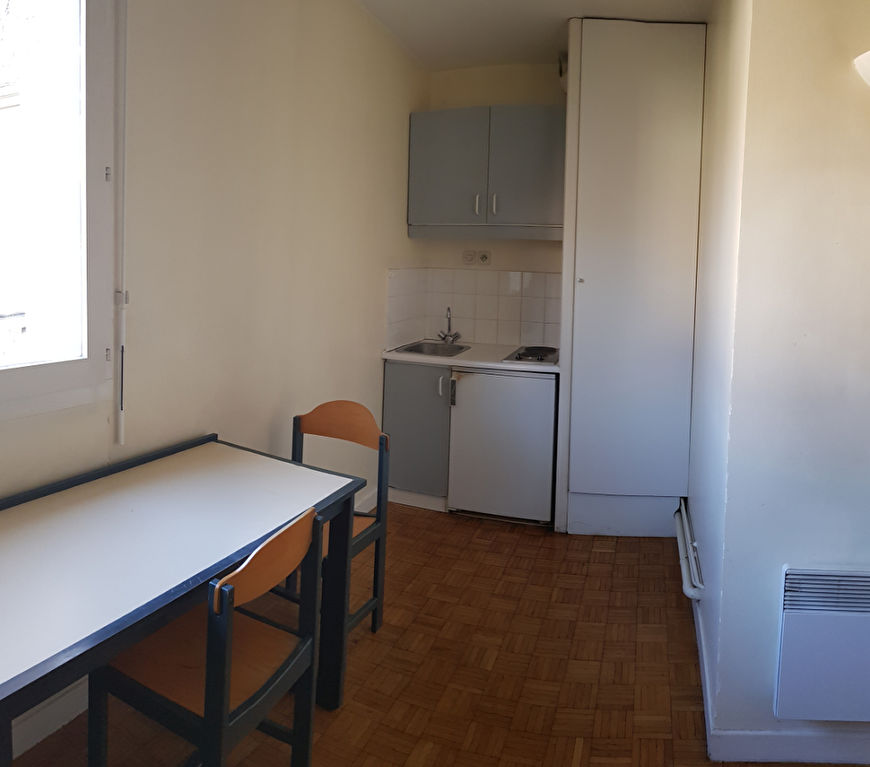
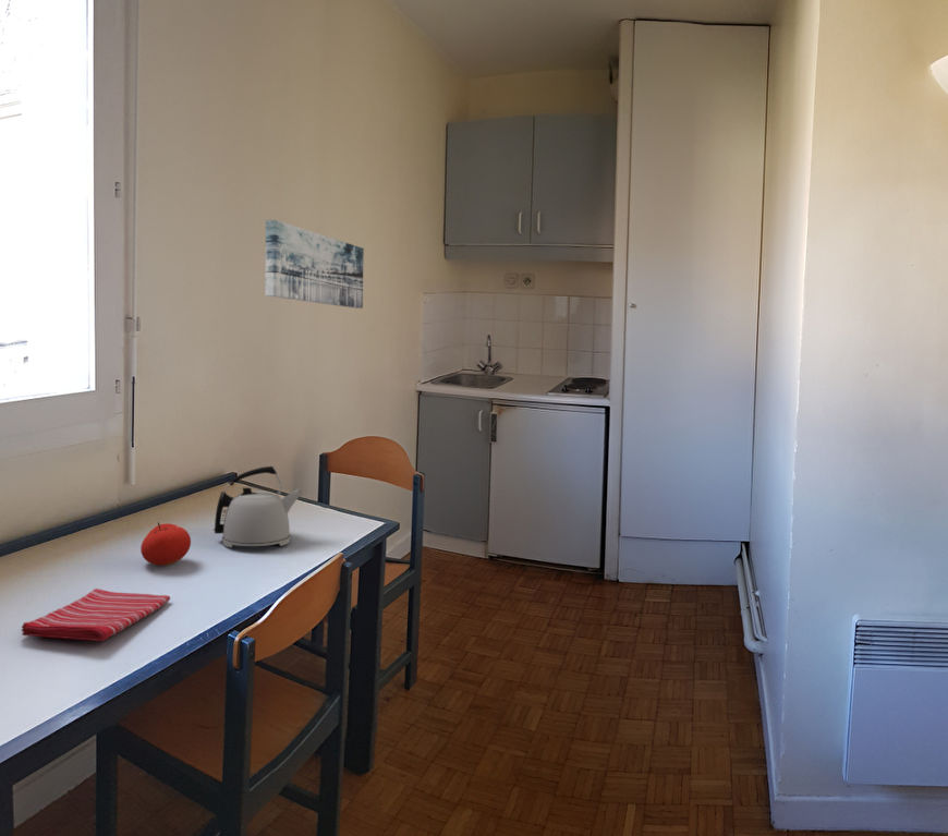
+ wall art (319, 269)
+ fruit (166, 543)
+ kettle (258, 504)
+ dish towel (99, 613)
